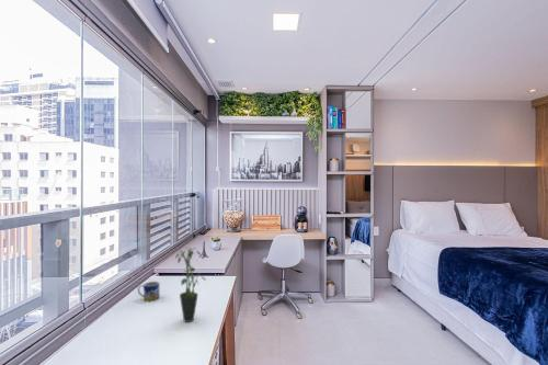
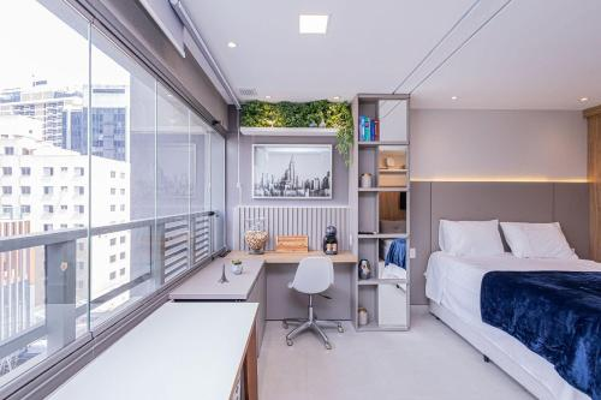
- potted plant (189, 282)
- mug (148, 290)
